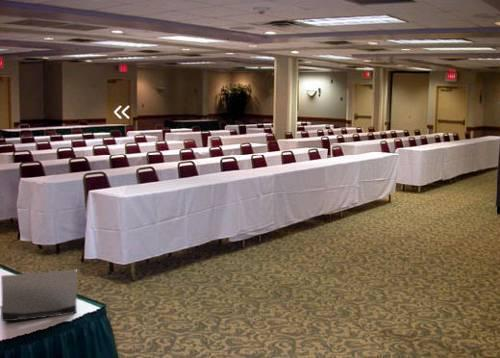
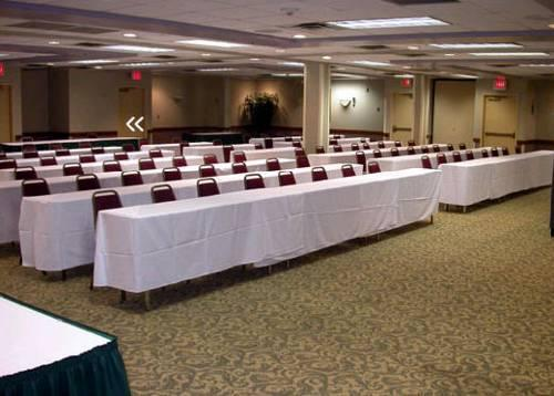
- laptop computer (38, 289)
